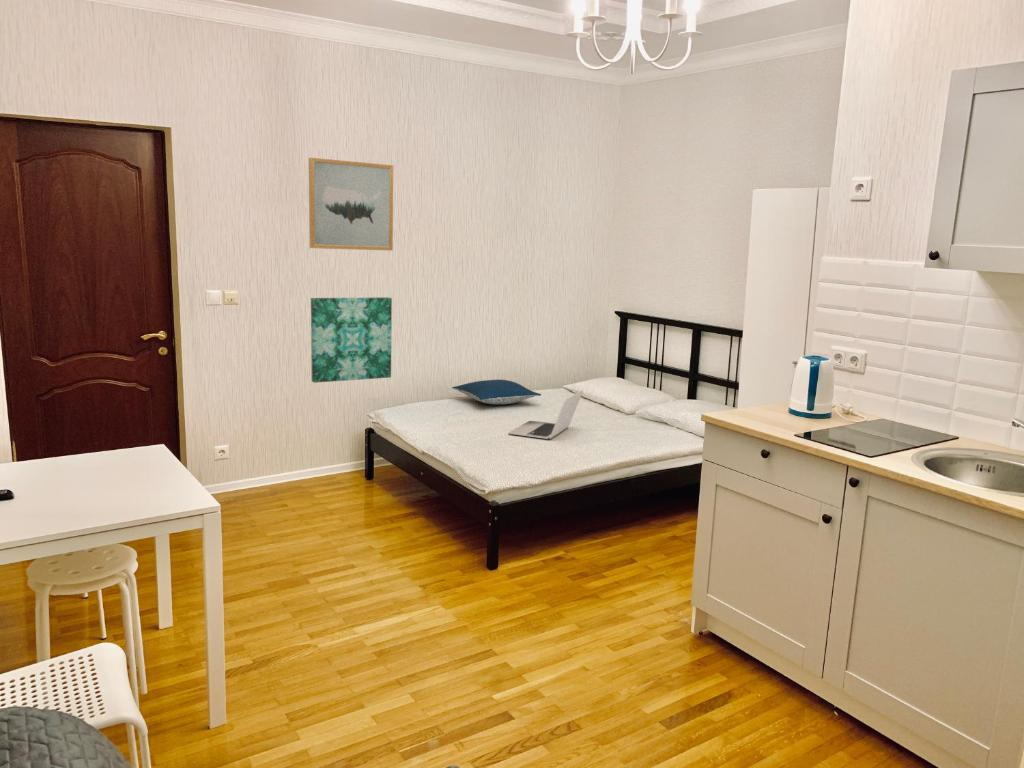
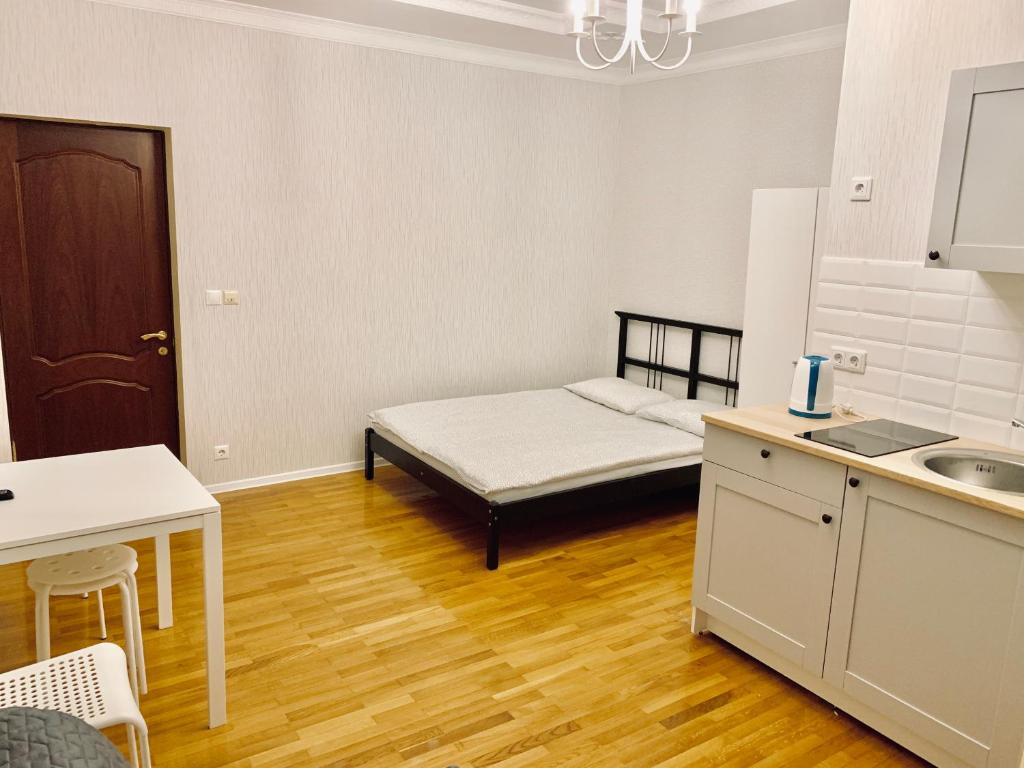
- wall art (352, 339)
- laptop (545, 422)
- wall art (352, 206)
- pillow (495, 391)
